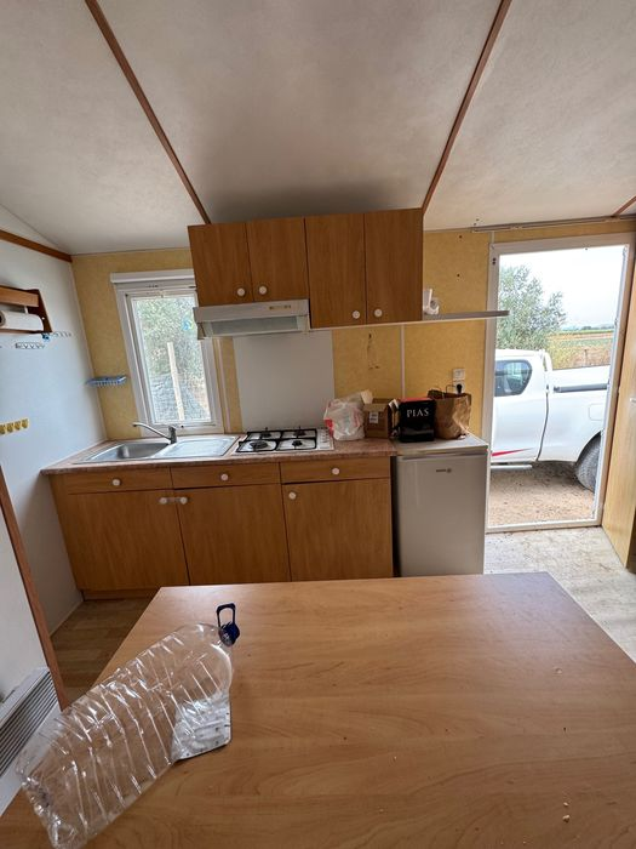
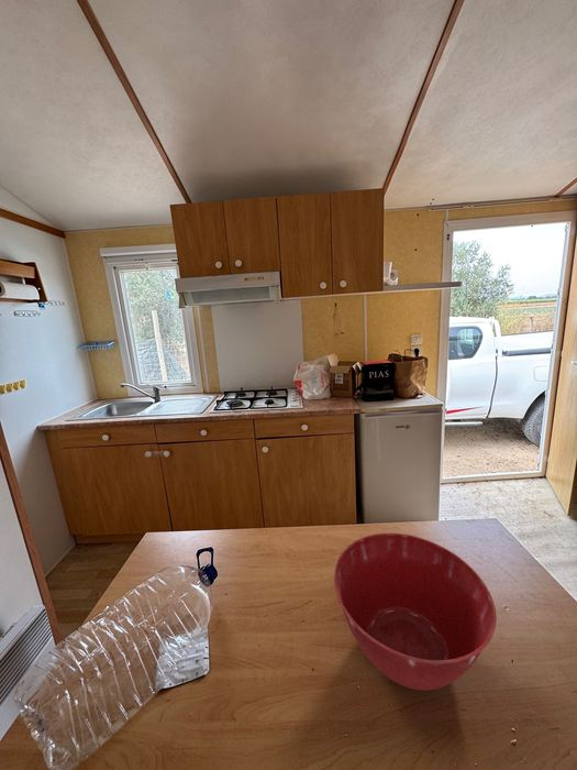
+ mixing bowl (407, 614)
